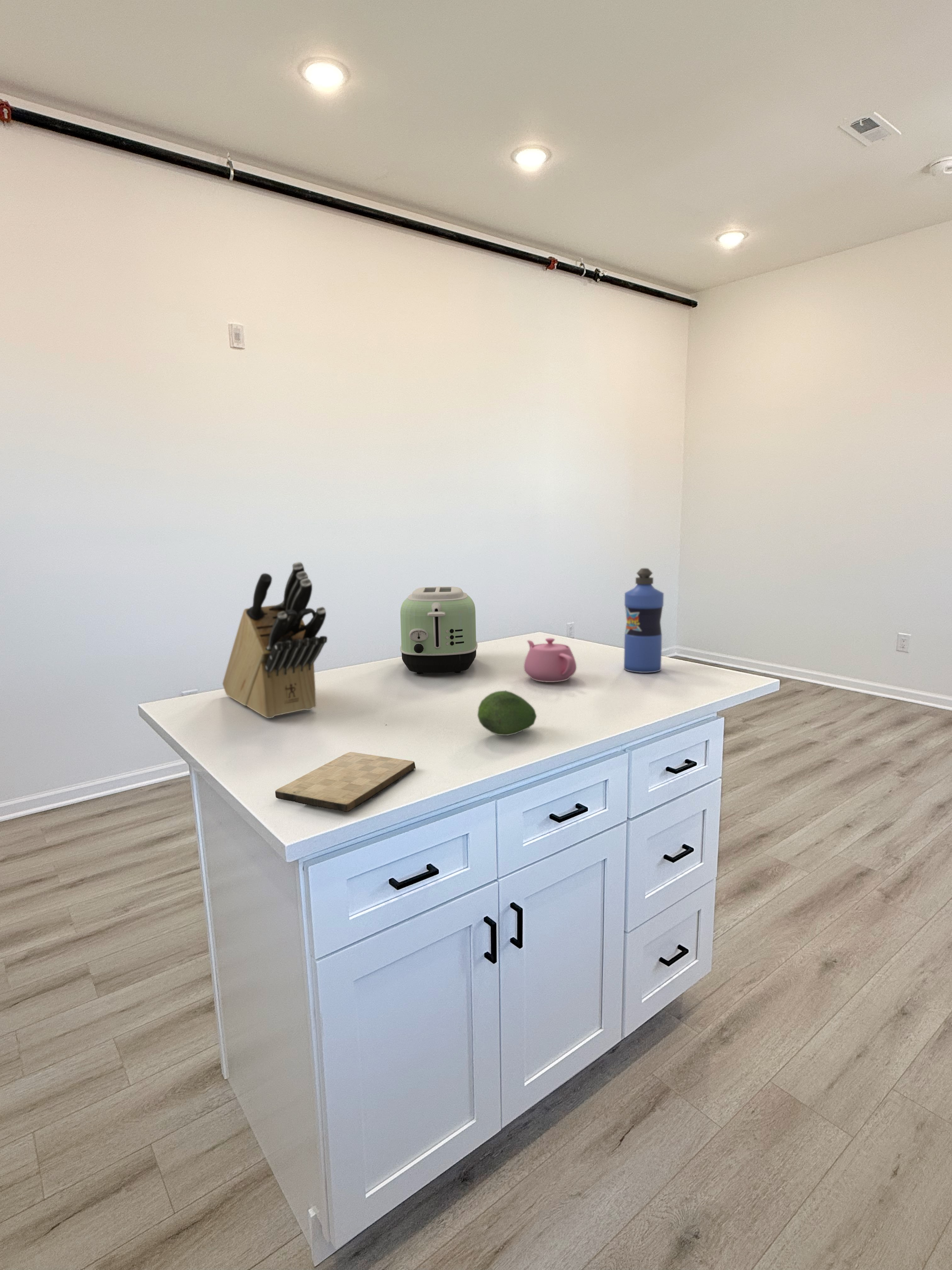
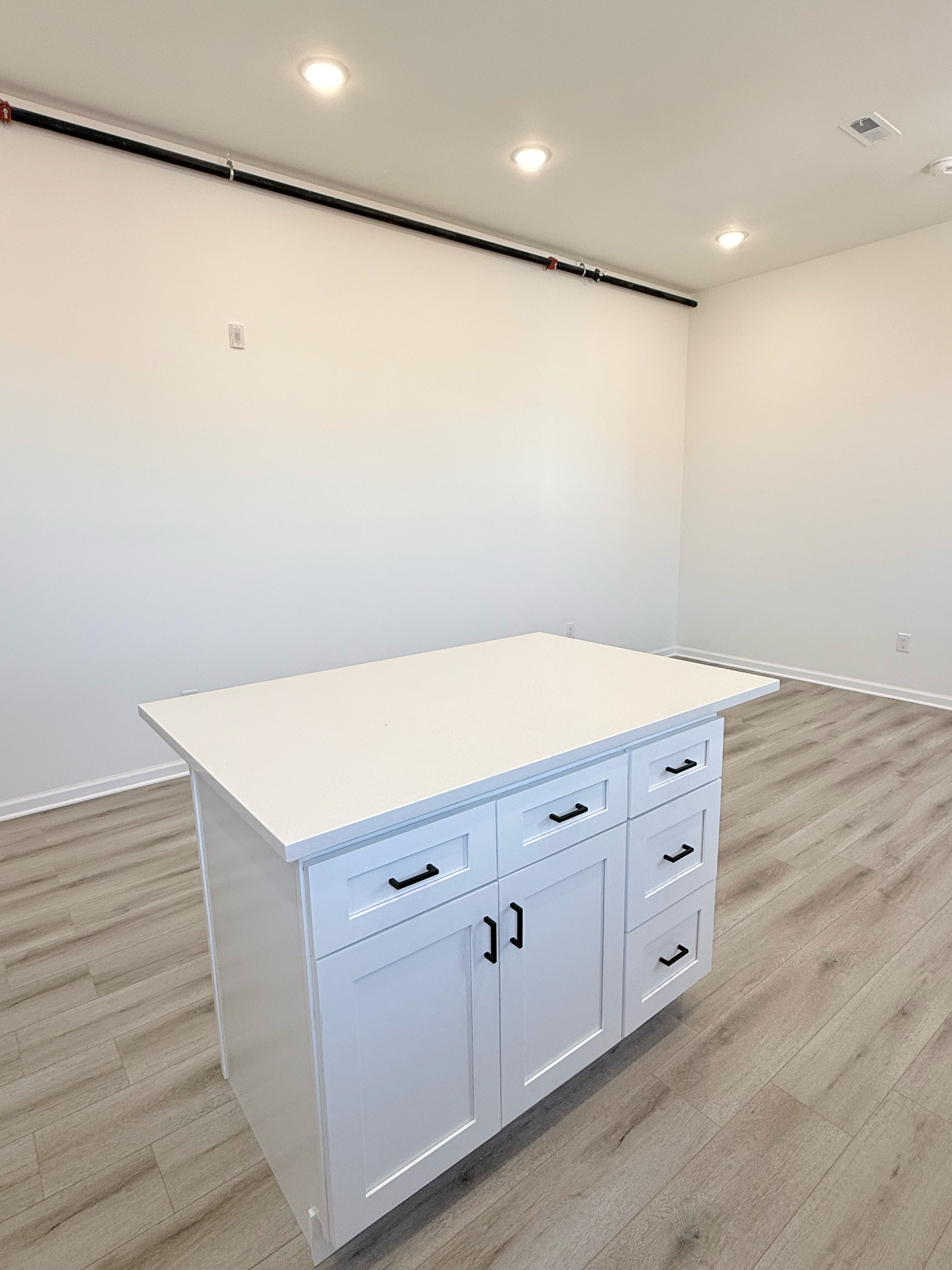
- water bottle (643, 619)
- cutting board (348, 779)
- knife block (271, 635)
- toaster (439, 628)
- fruit (508, 712)
- teapot (548, 658)
